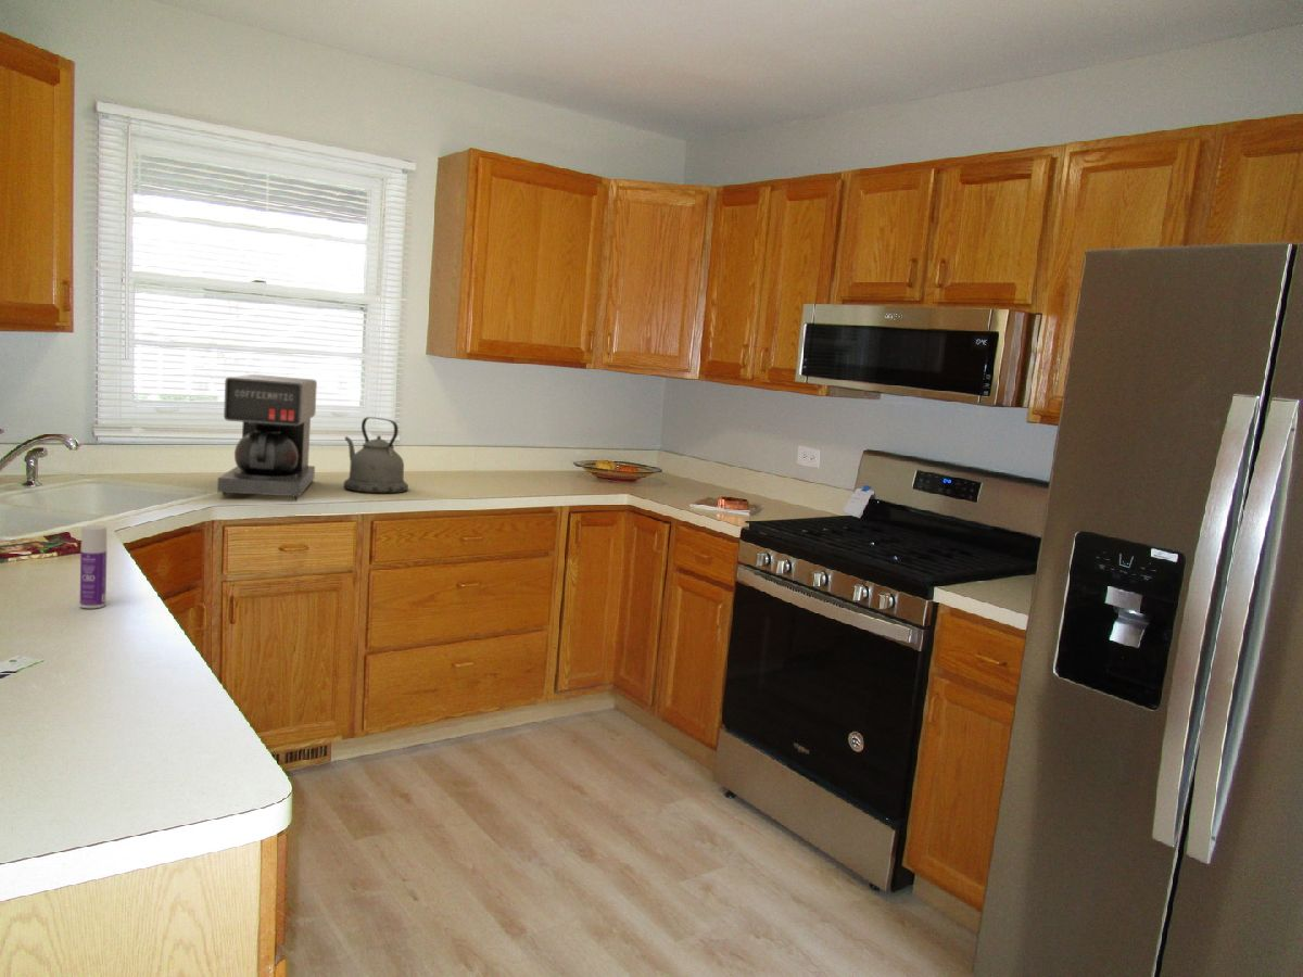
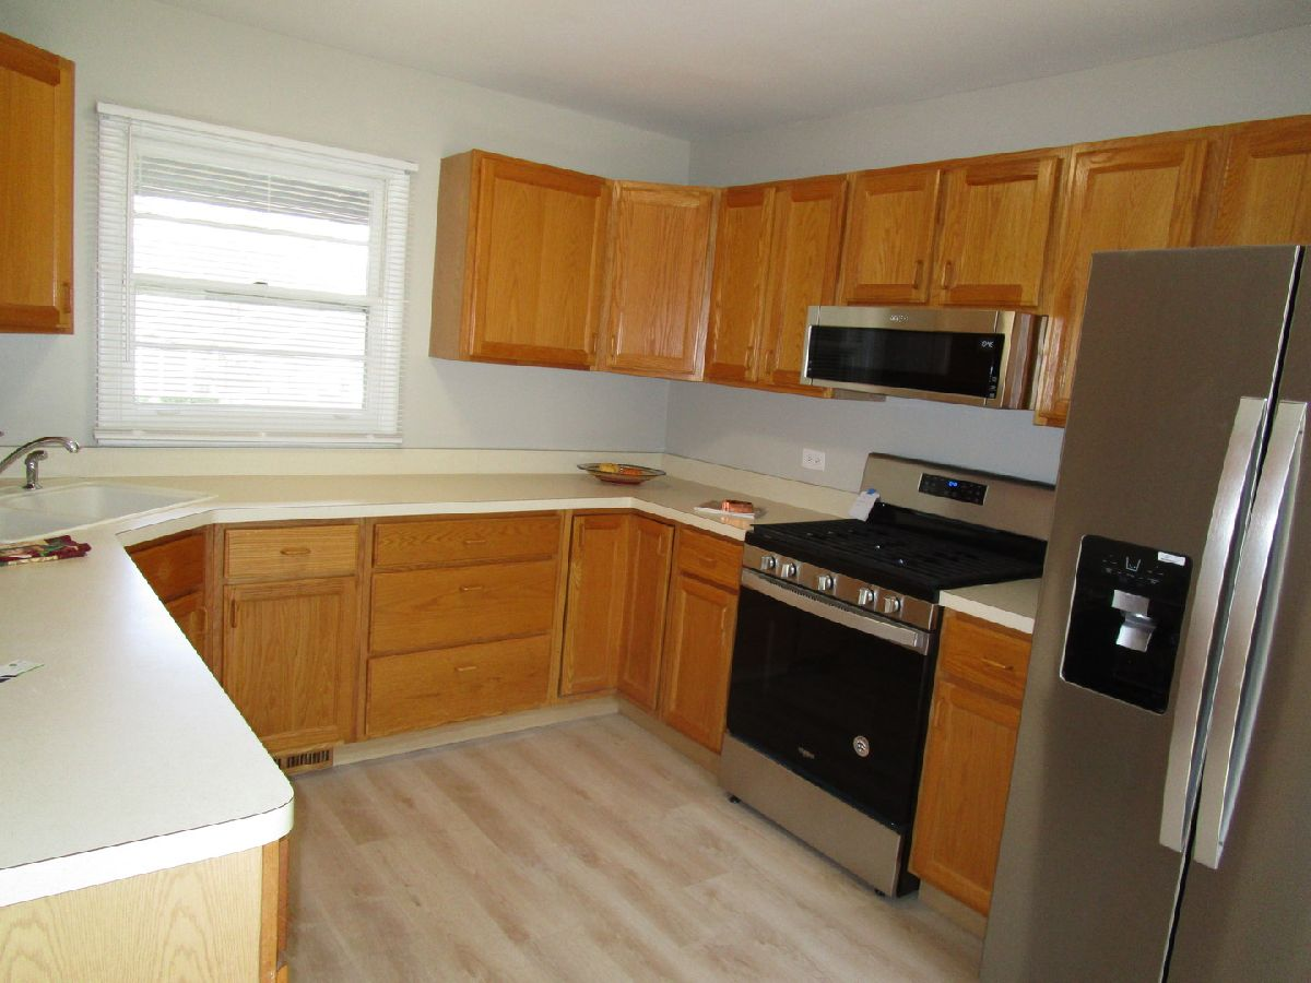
- kettle (374, 453)
- coffee maker (271, 433)
- bottle (93, 566)
